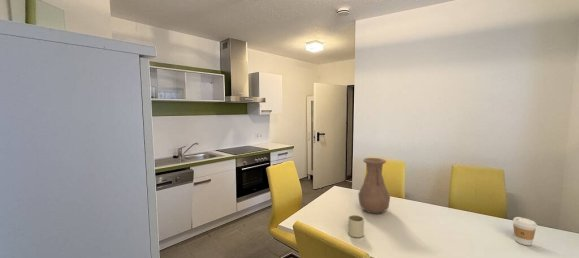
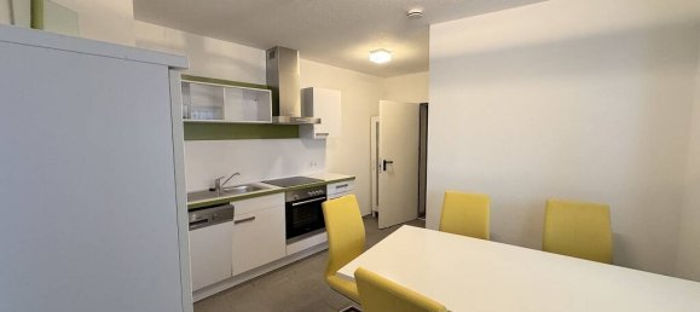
- vase (373, 184)
- coffee cup (524, 231)
- mug (356, 224)
